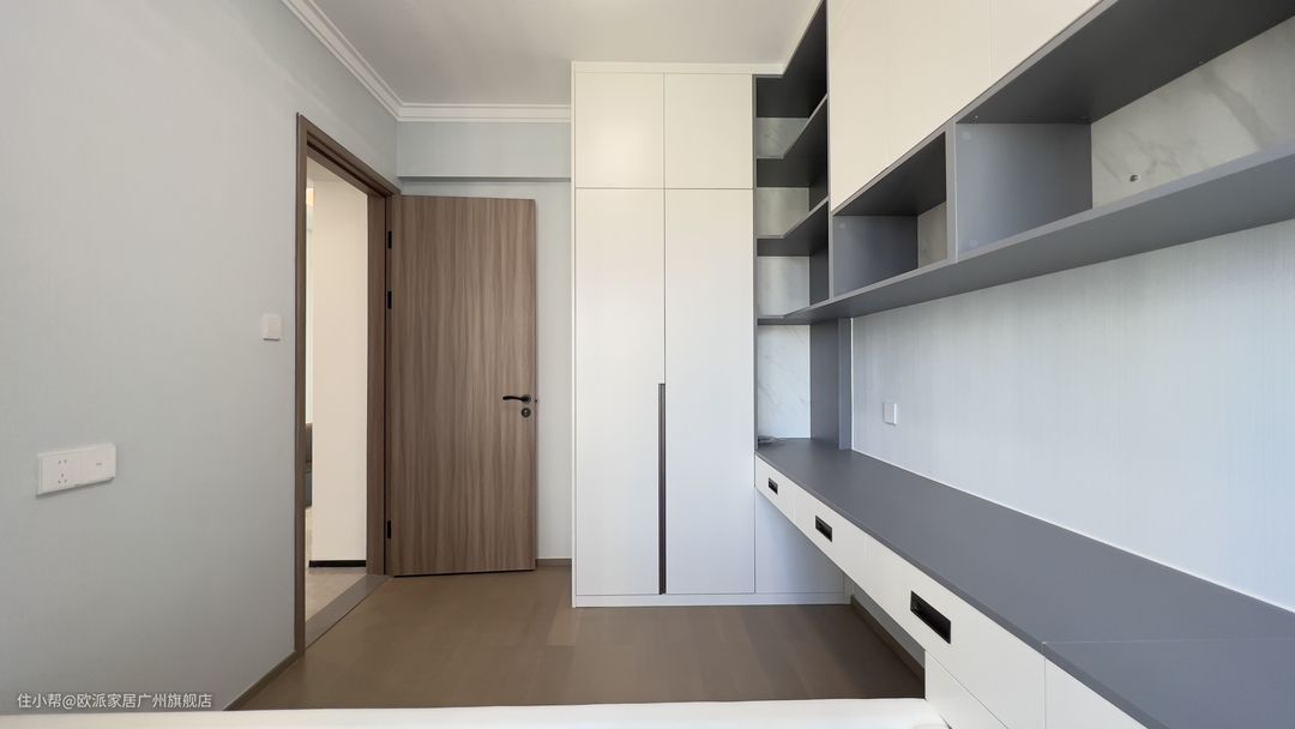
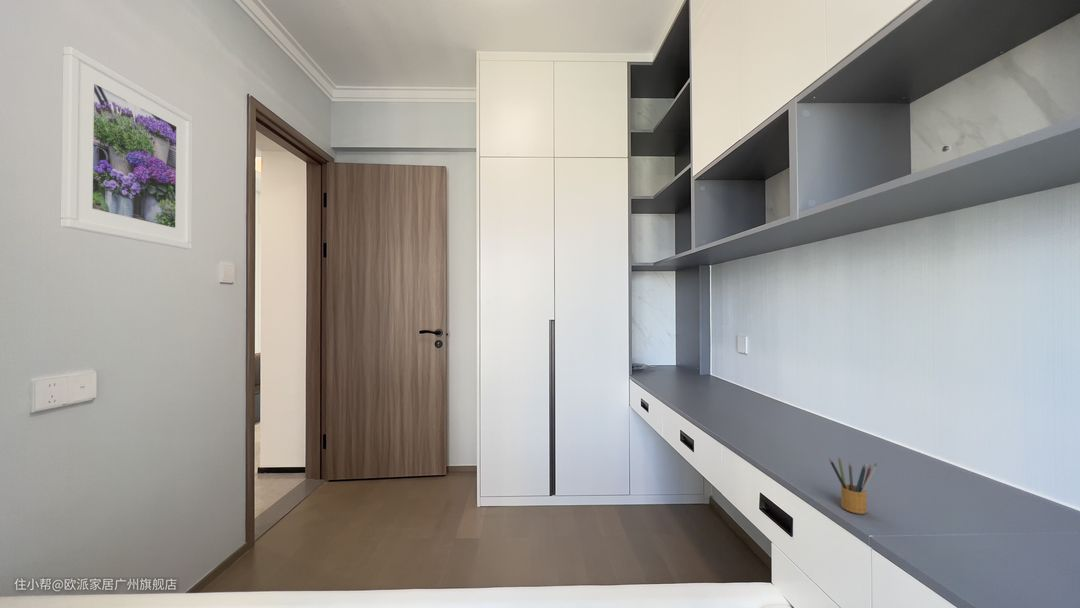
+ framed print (137, 163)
+ pencil box (852, 483)
